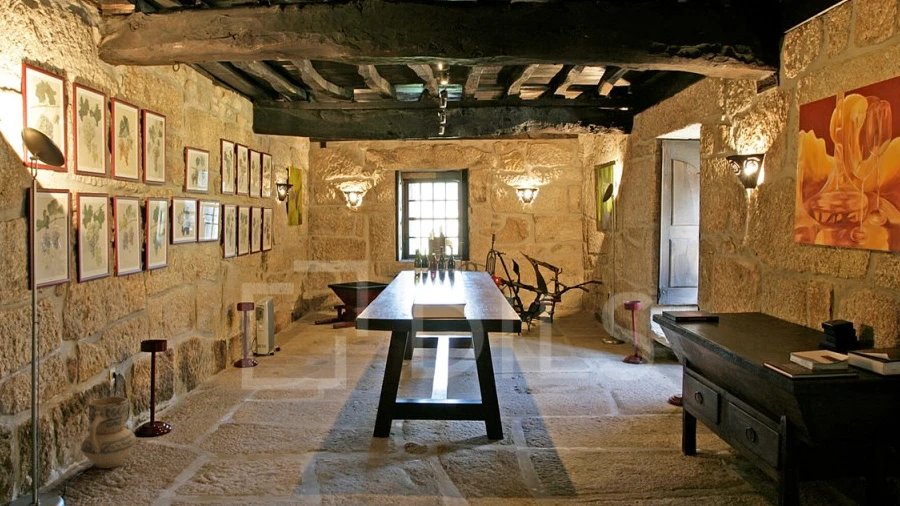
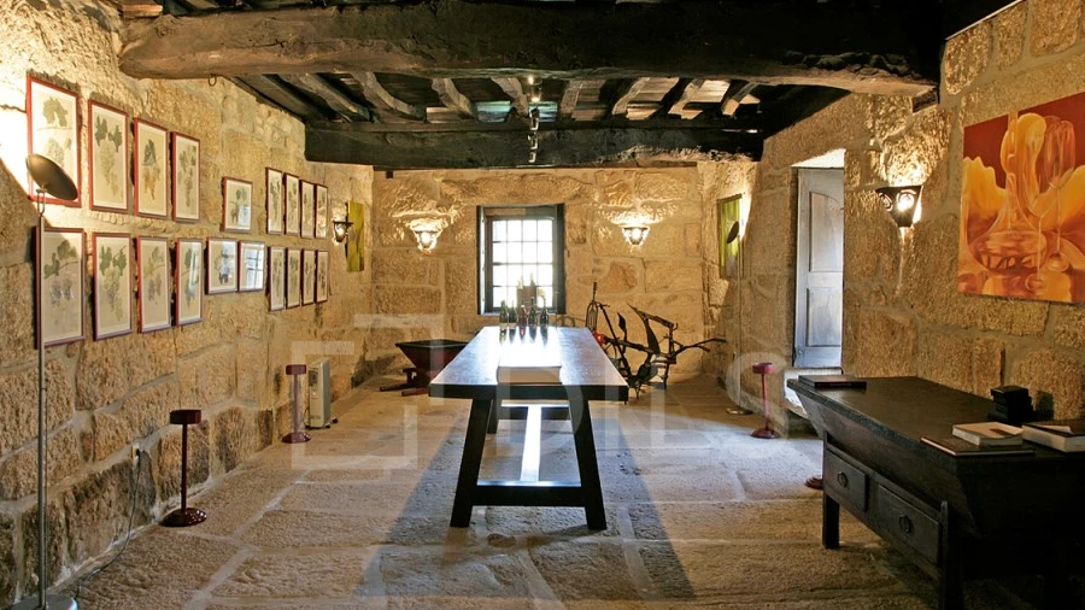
- ceramic jug (109, 432)
